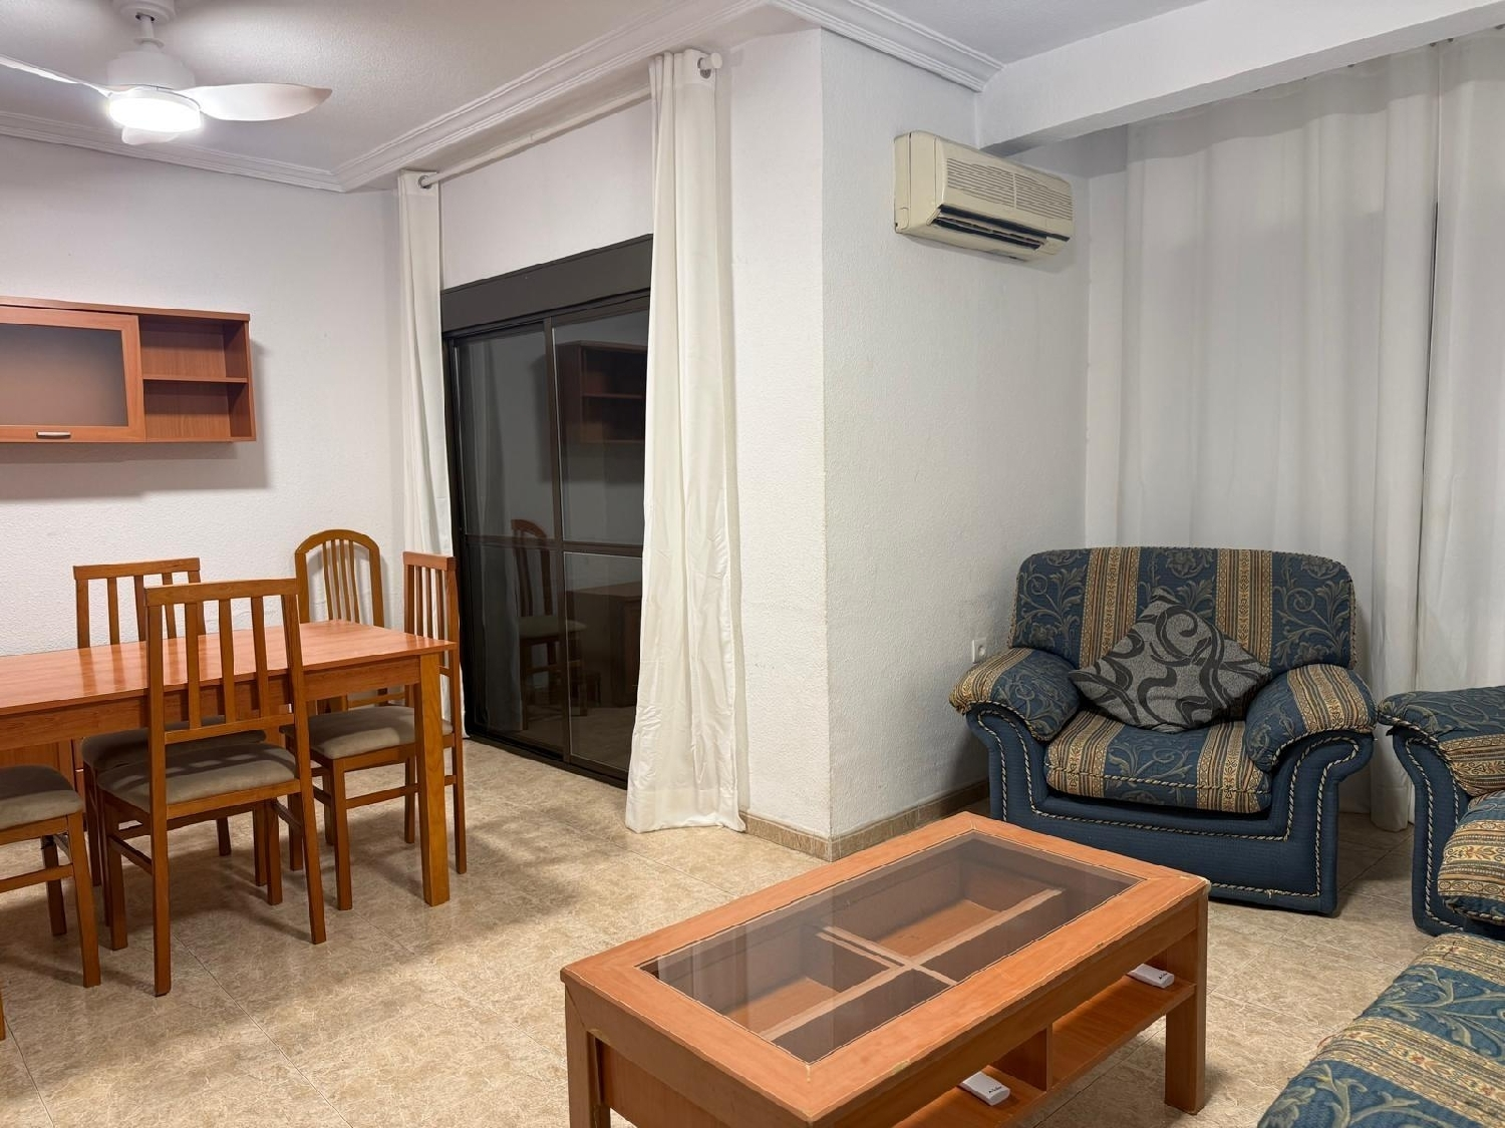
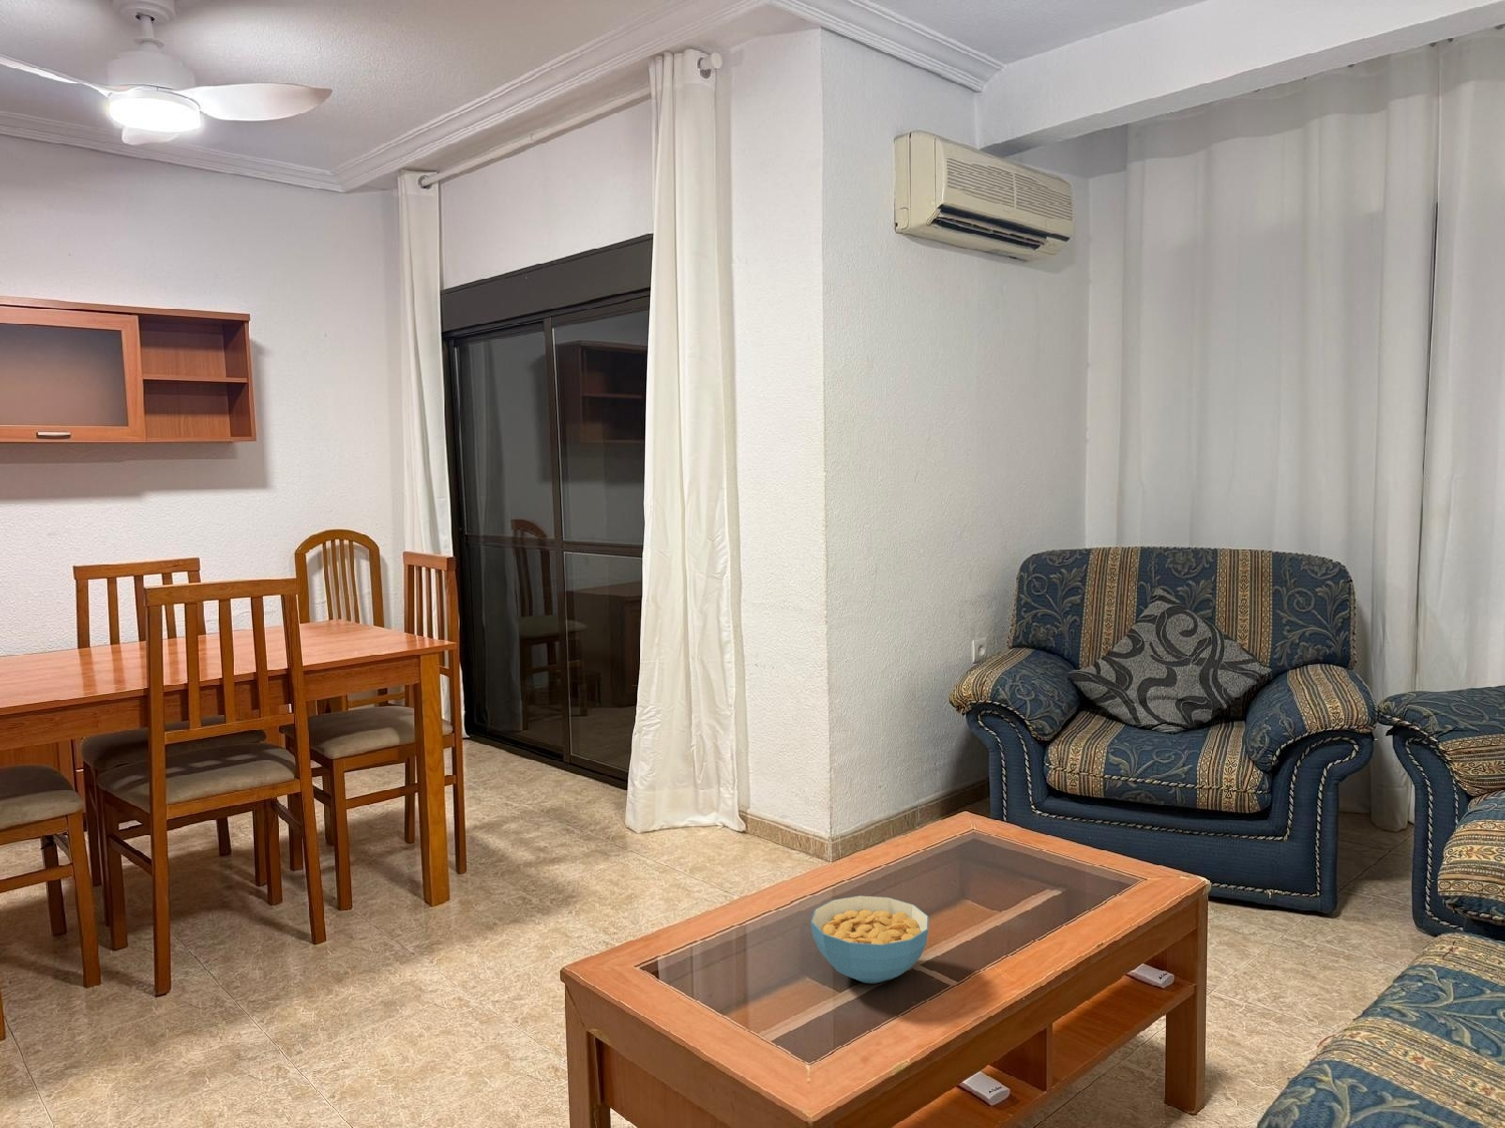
+ cereal bowl (870, 947)
